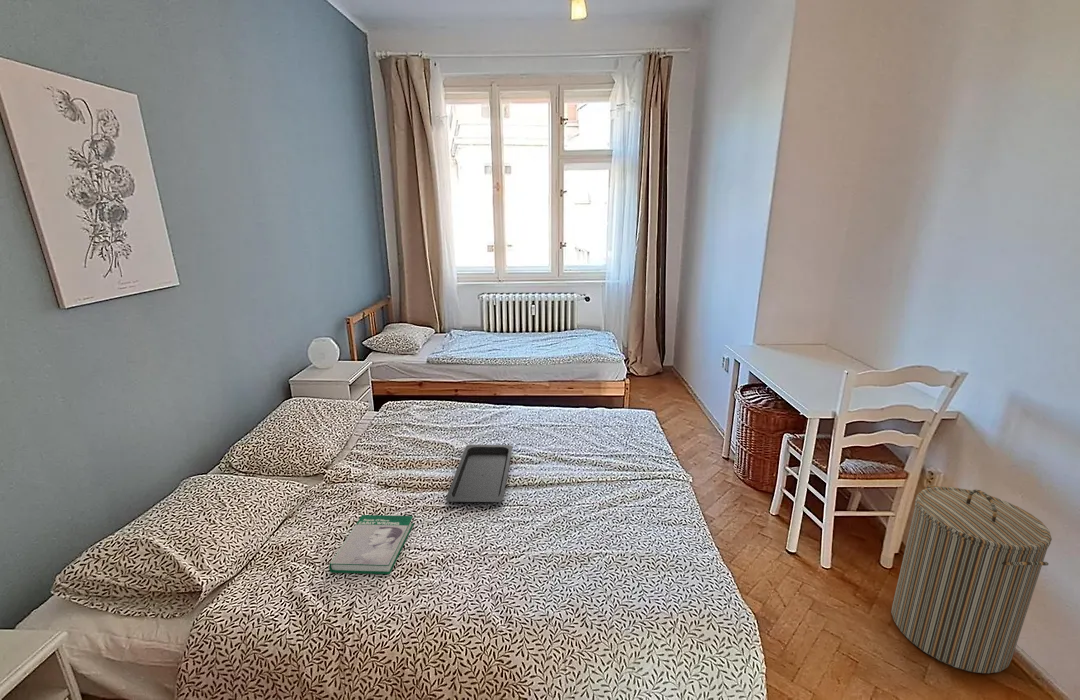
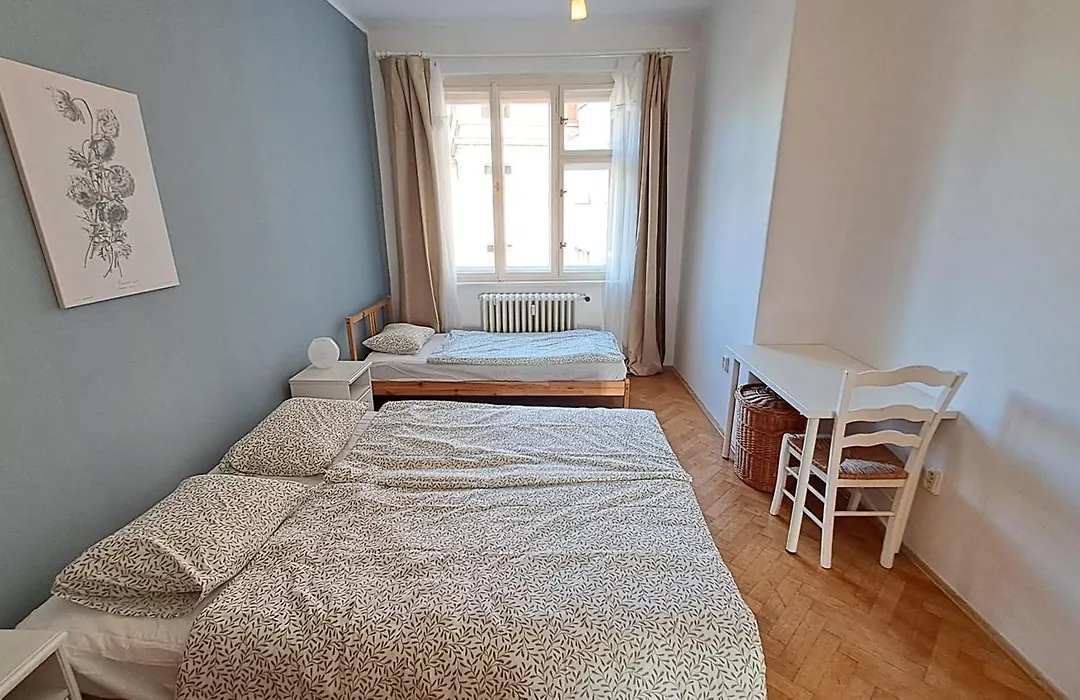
- book (374, 542)
- serving tray (482, 472)
- laundry hamper (965, 566)
